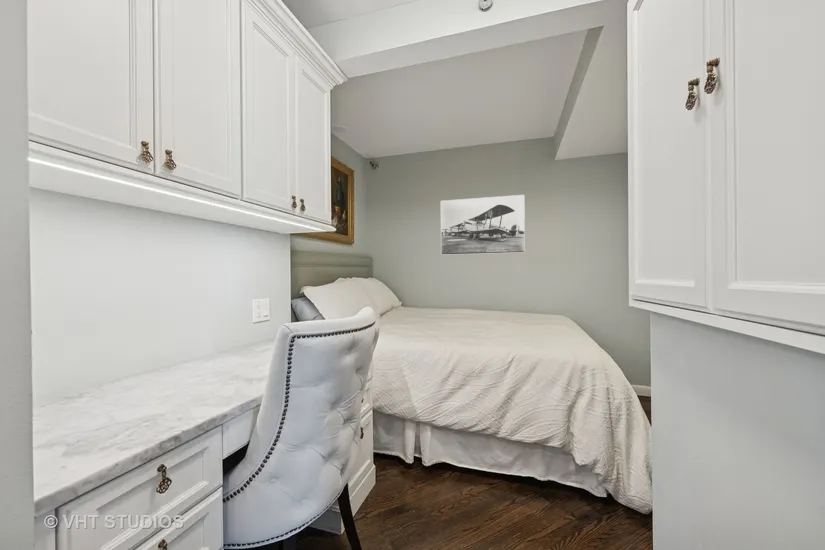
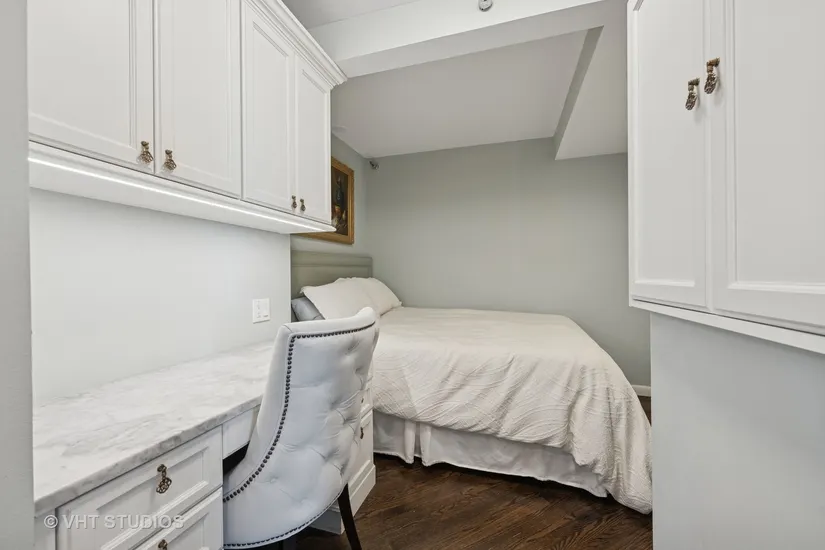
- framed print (481, 226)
